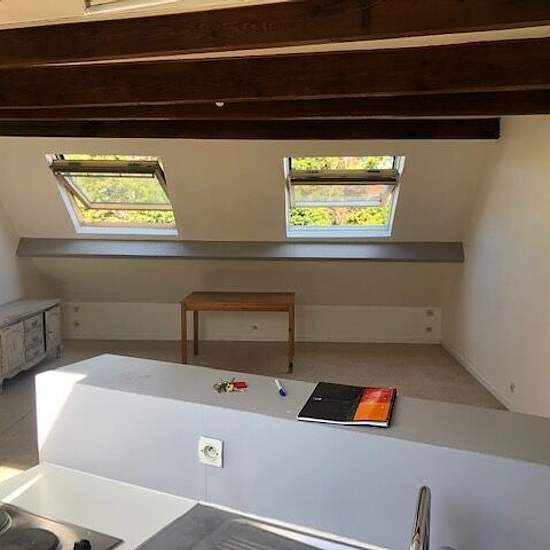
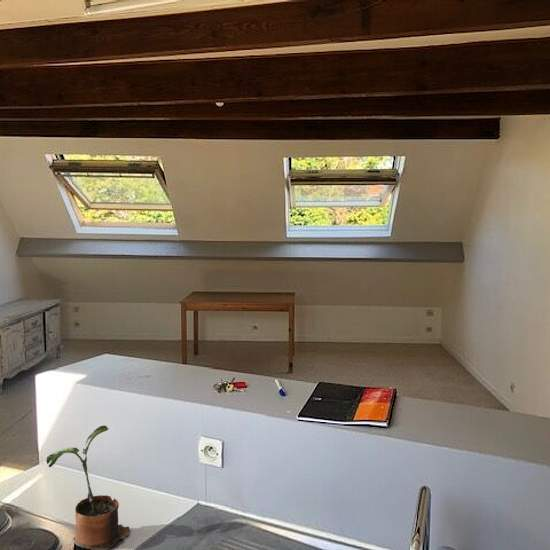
+ potted plant (88, 482)
